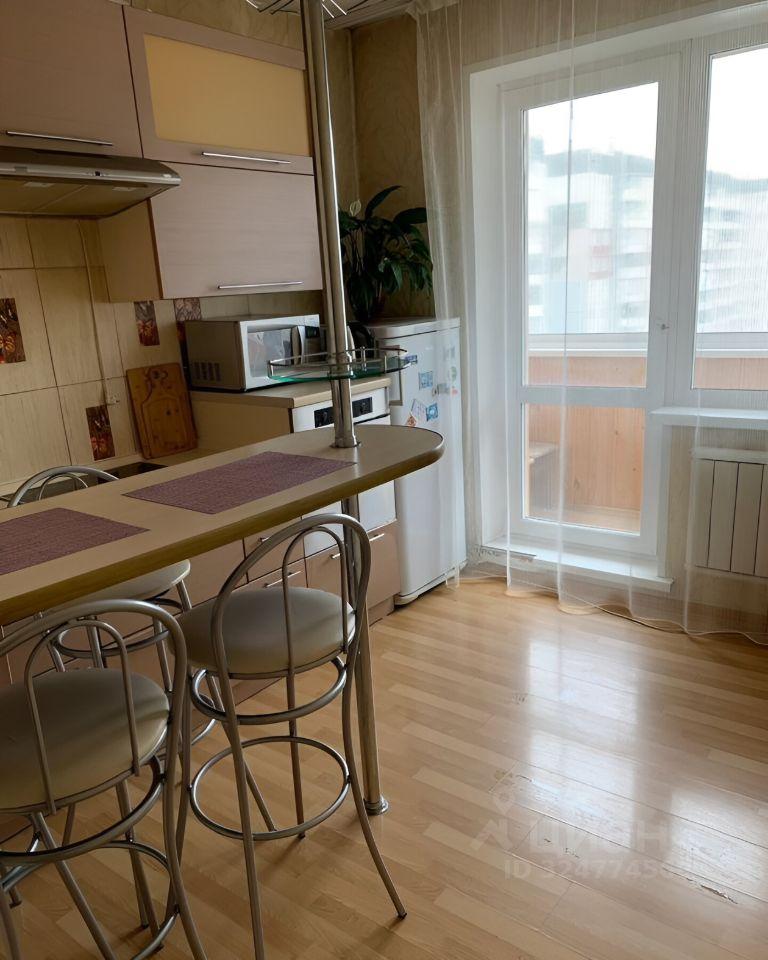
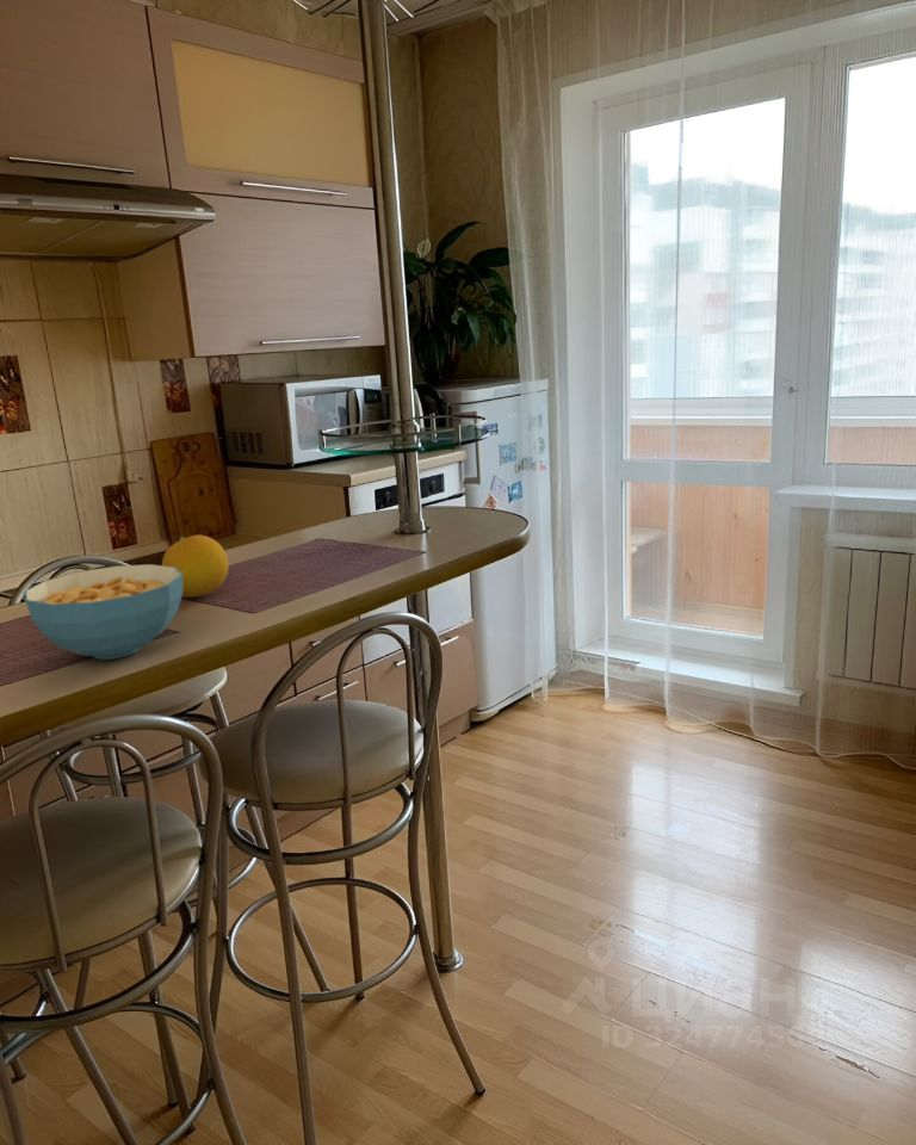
+ fruit (194, 565)
+ cereal bowl (110, 617)
